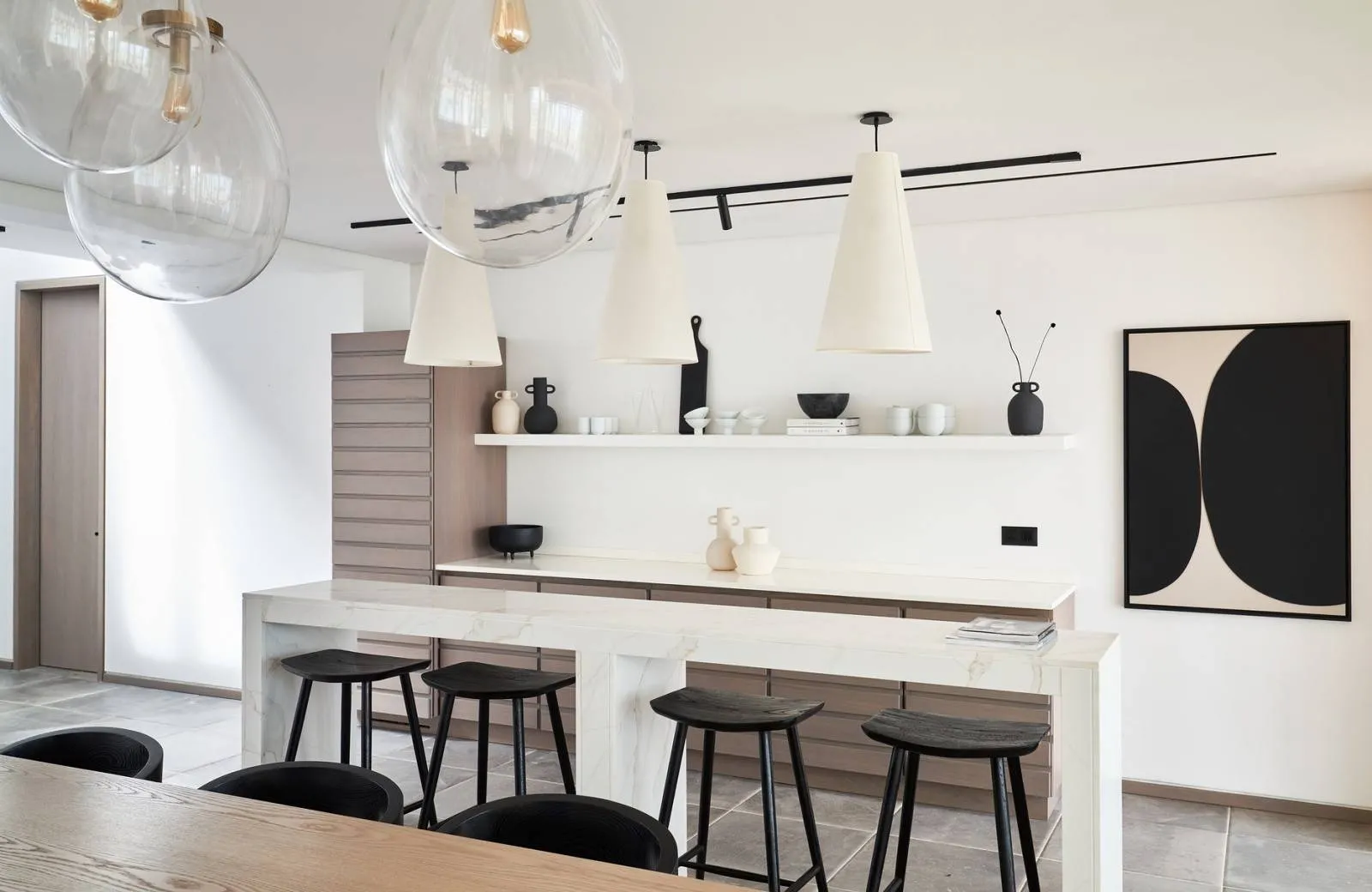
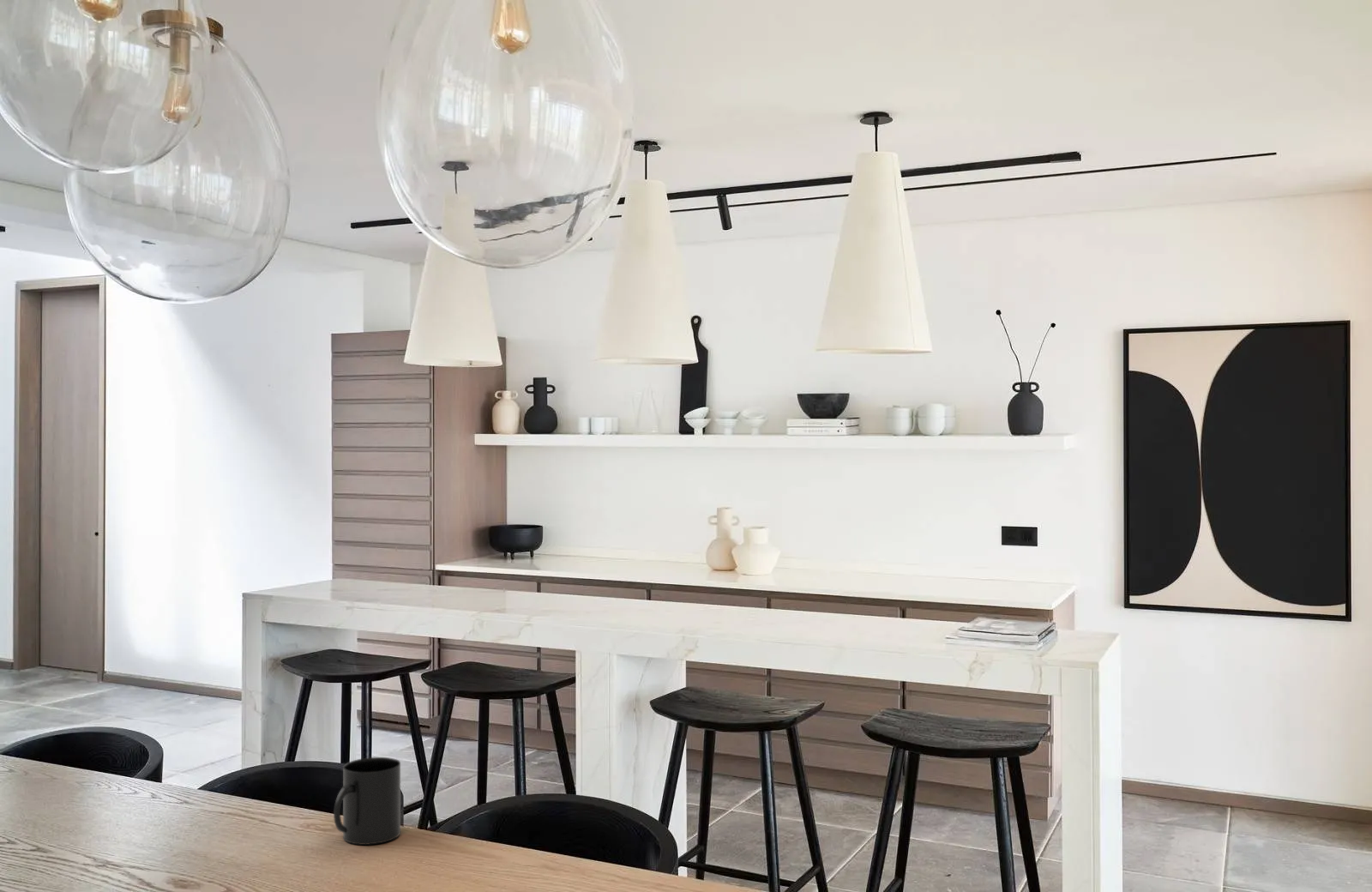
+ mug (364, 803)
